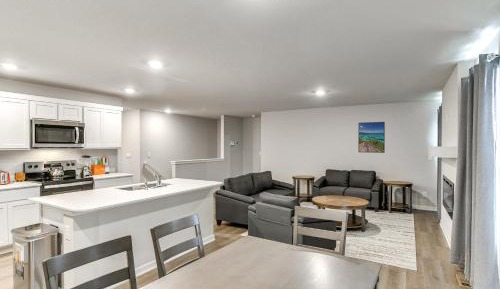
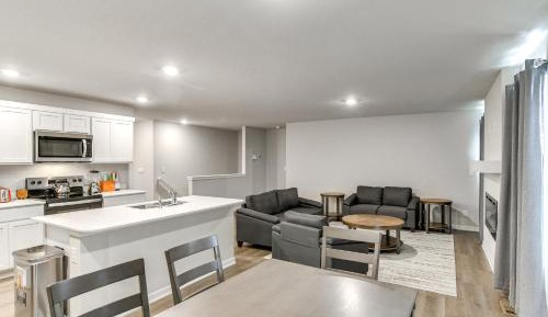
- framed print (371, 137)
